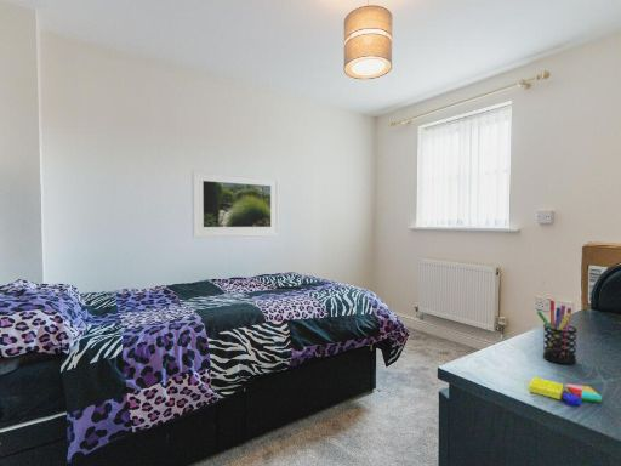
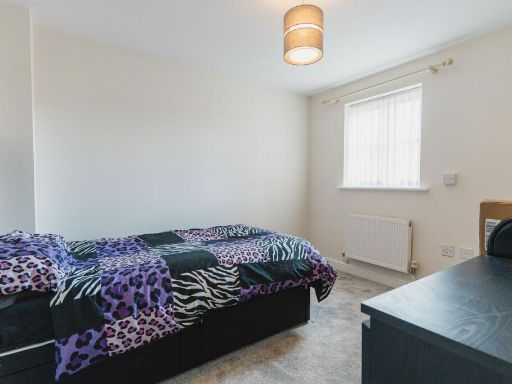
- sticky notes (564, 391)
- pen holder (554, 330)
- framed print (238, 205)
